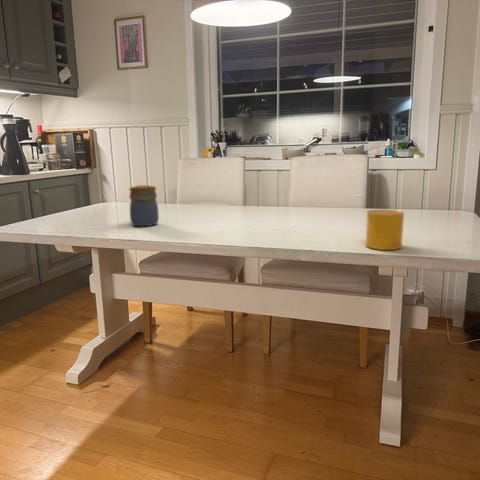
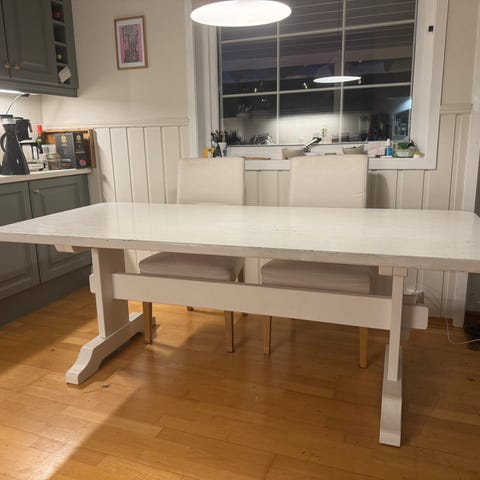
- cup (384, 229)
- jar (143, 205)
